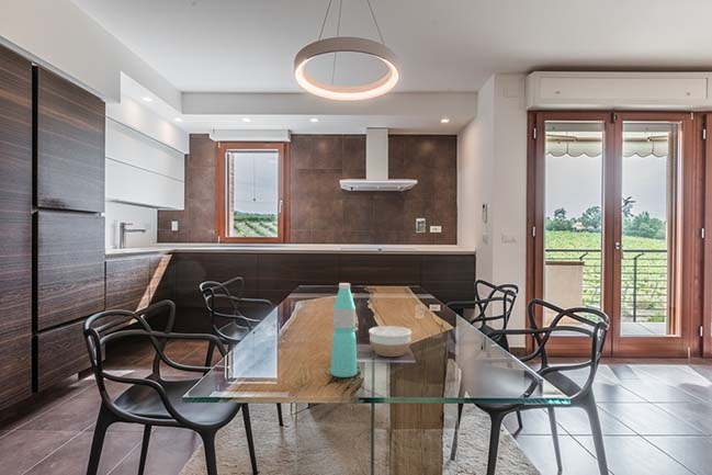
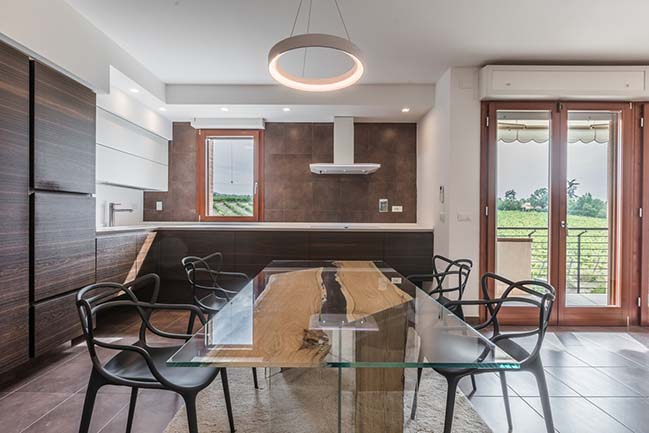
- bowl (389, 341)
- water bottle (343, 328)
